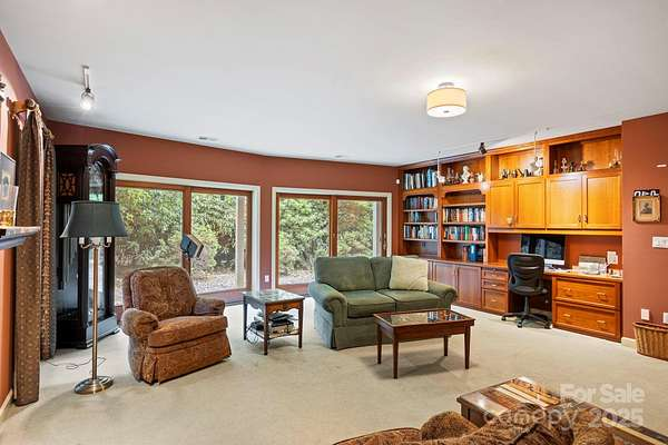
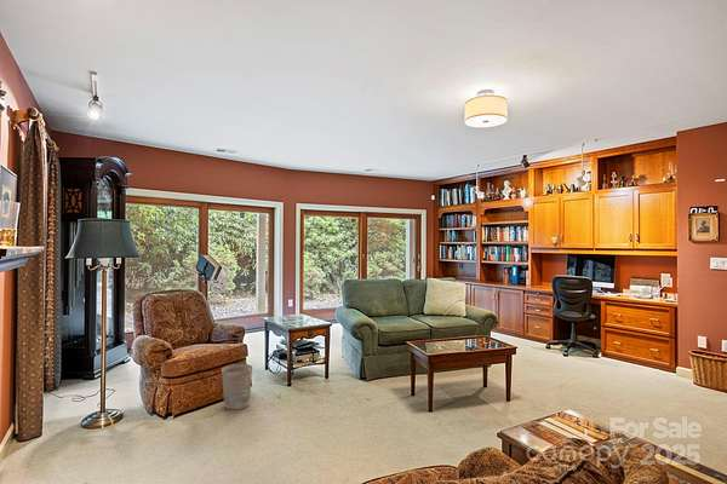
+ wastebasket (236, 386)
